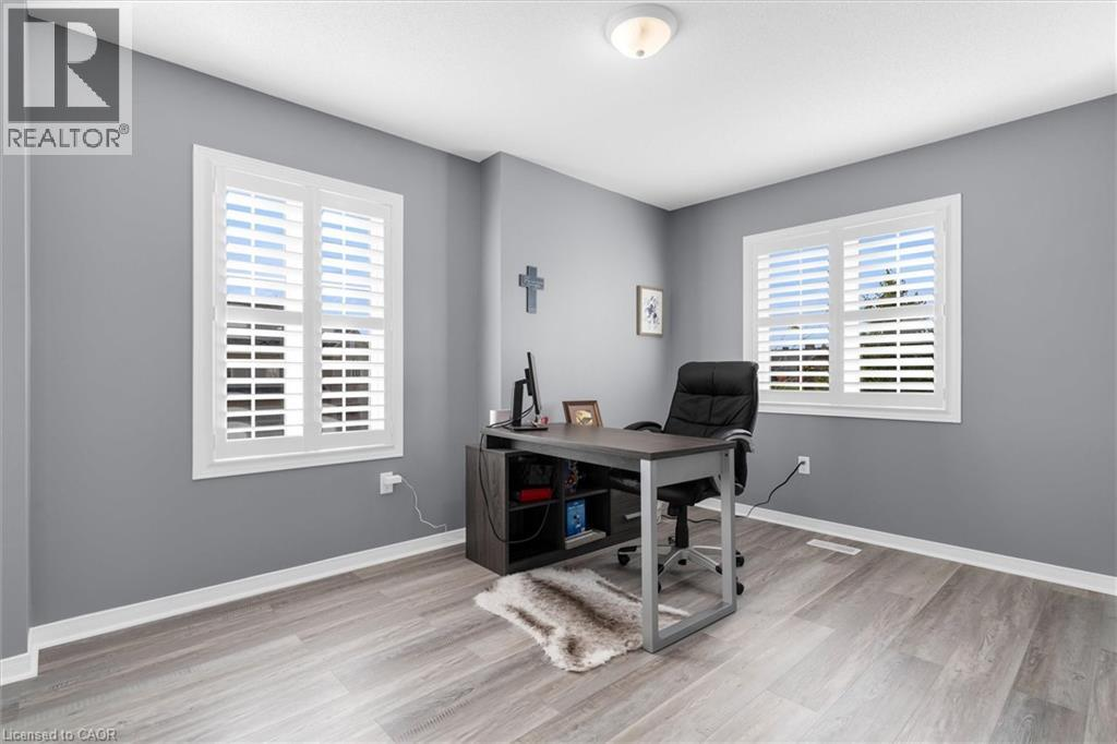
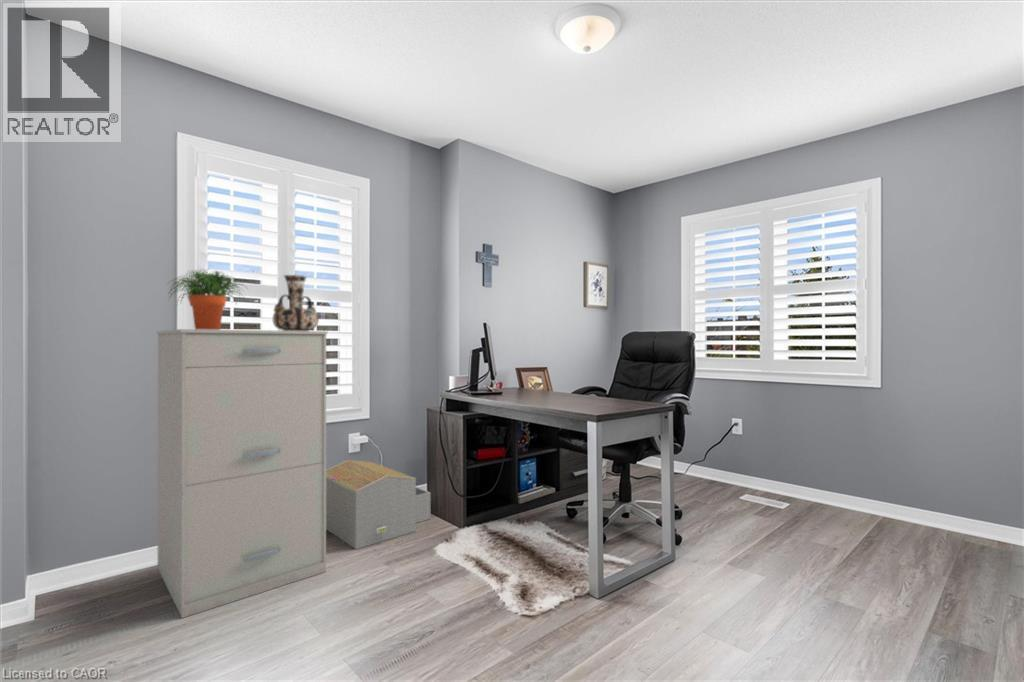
+ potted plant (207, 299)
+ decorative vase (296, 303)
+ architectural model (380, 494)
+ filing cabinet (241, 450)
